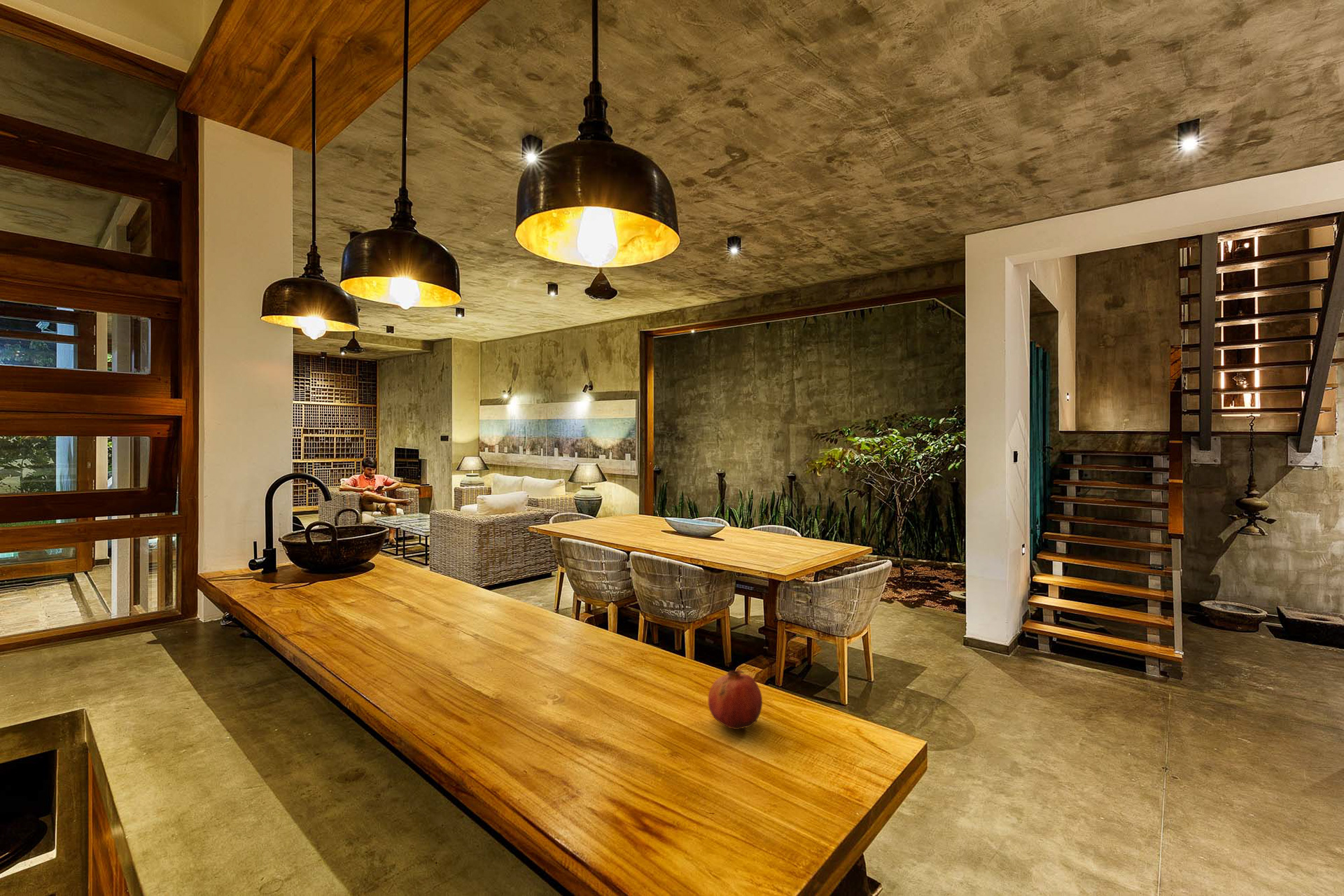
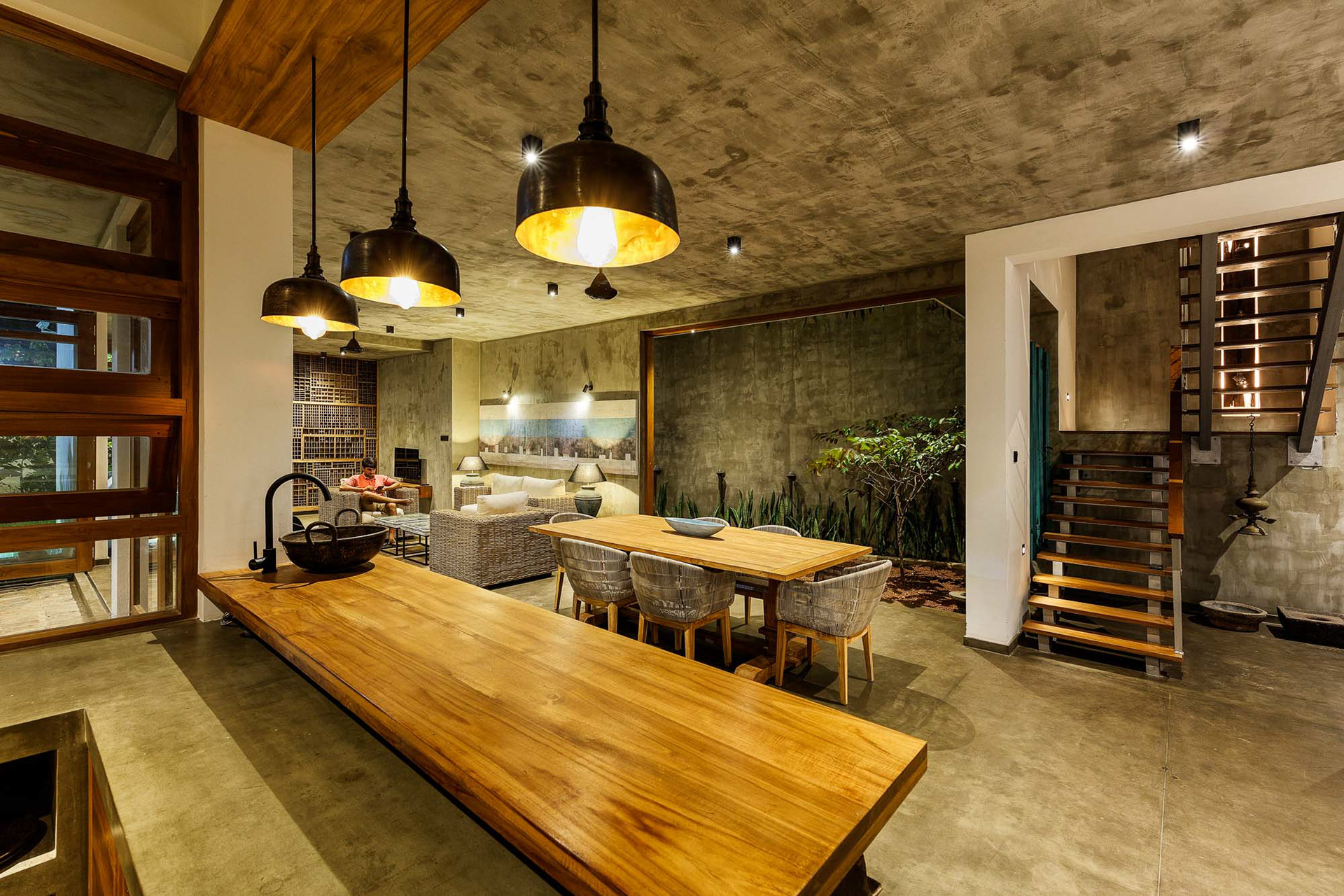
- fruit (736, 698)
